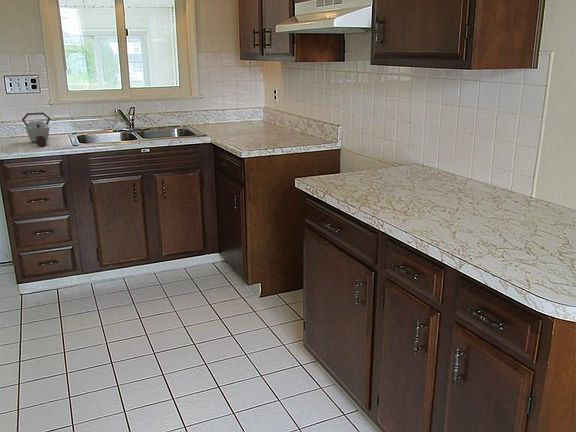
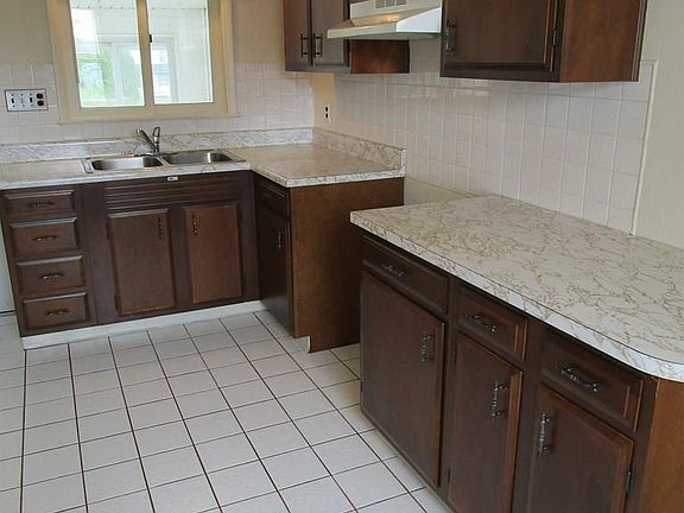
- kettle (38, 128)
